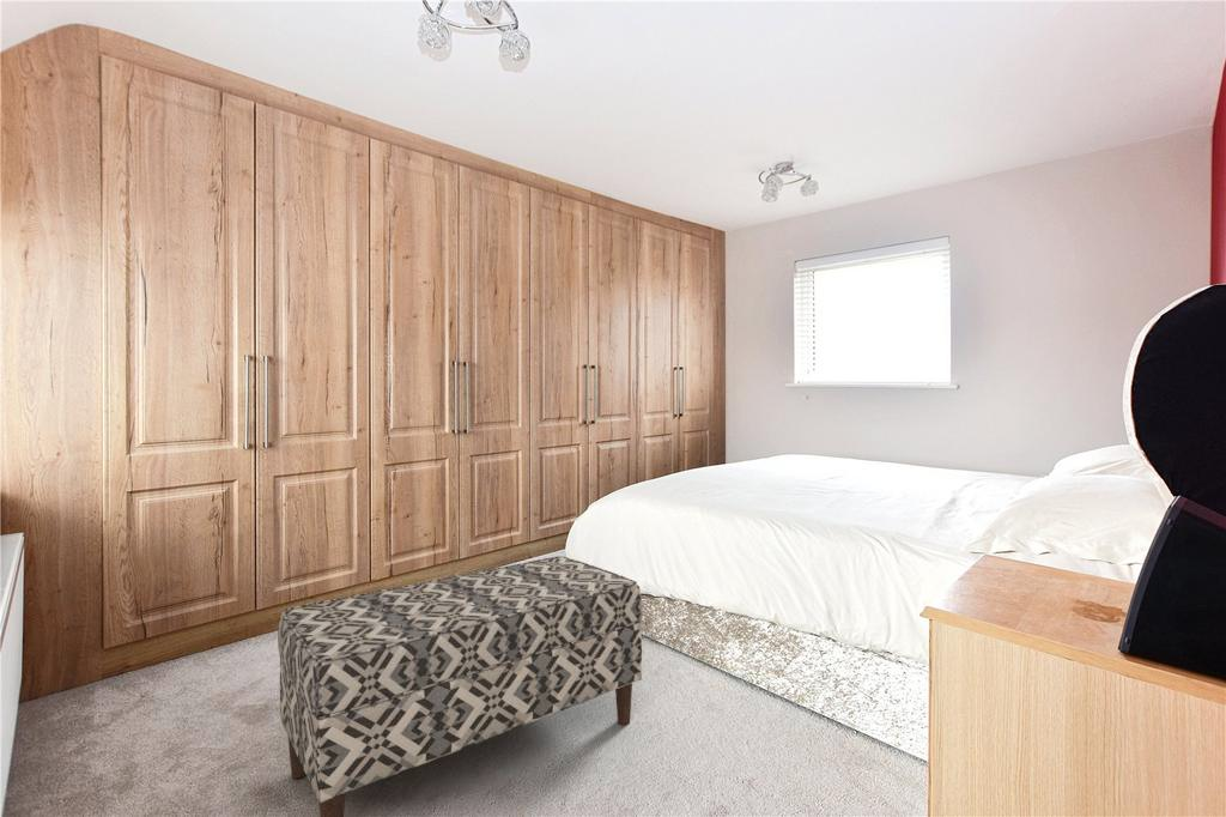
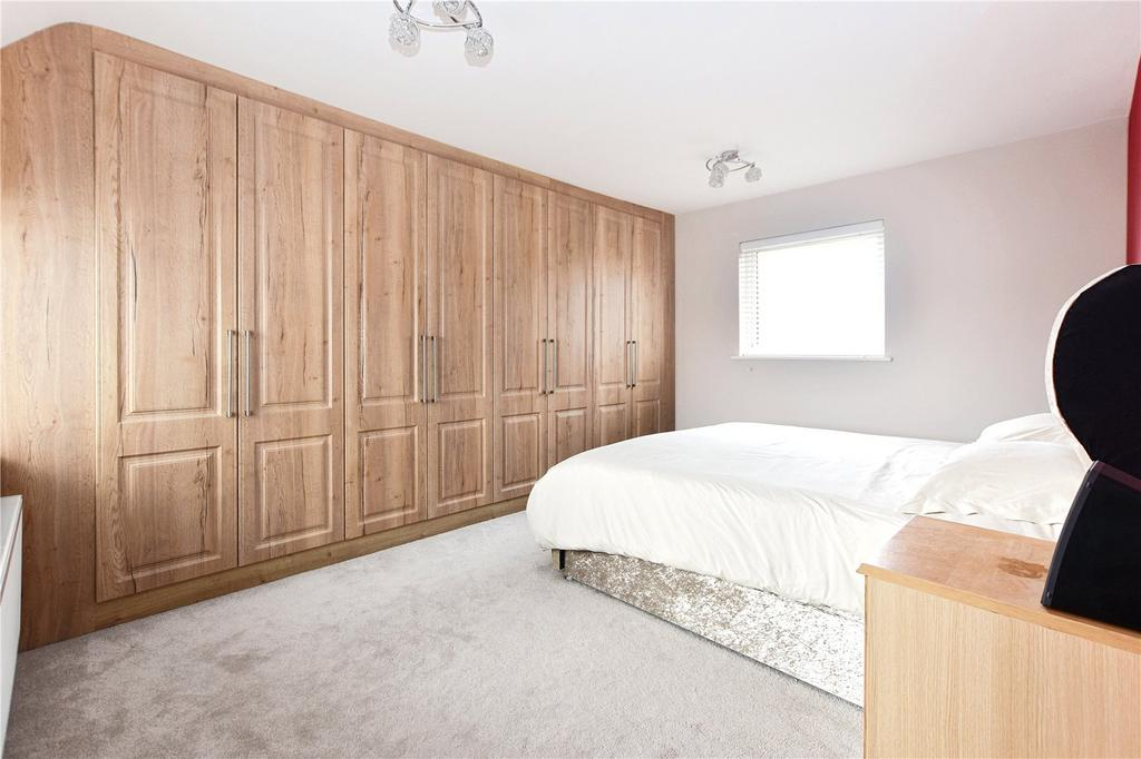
- bench (472, 670)
